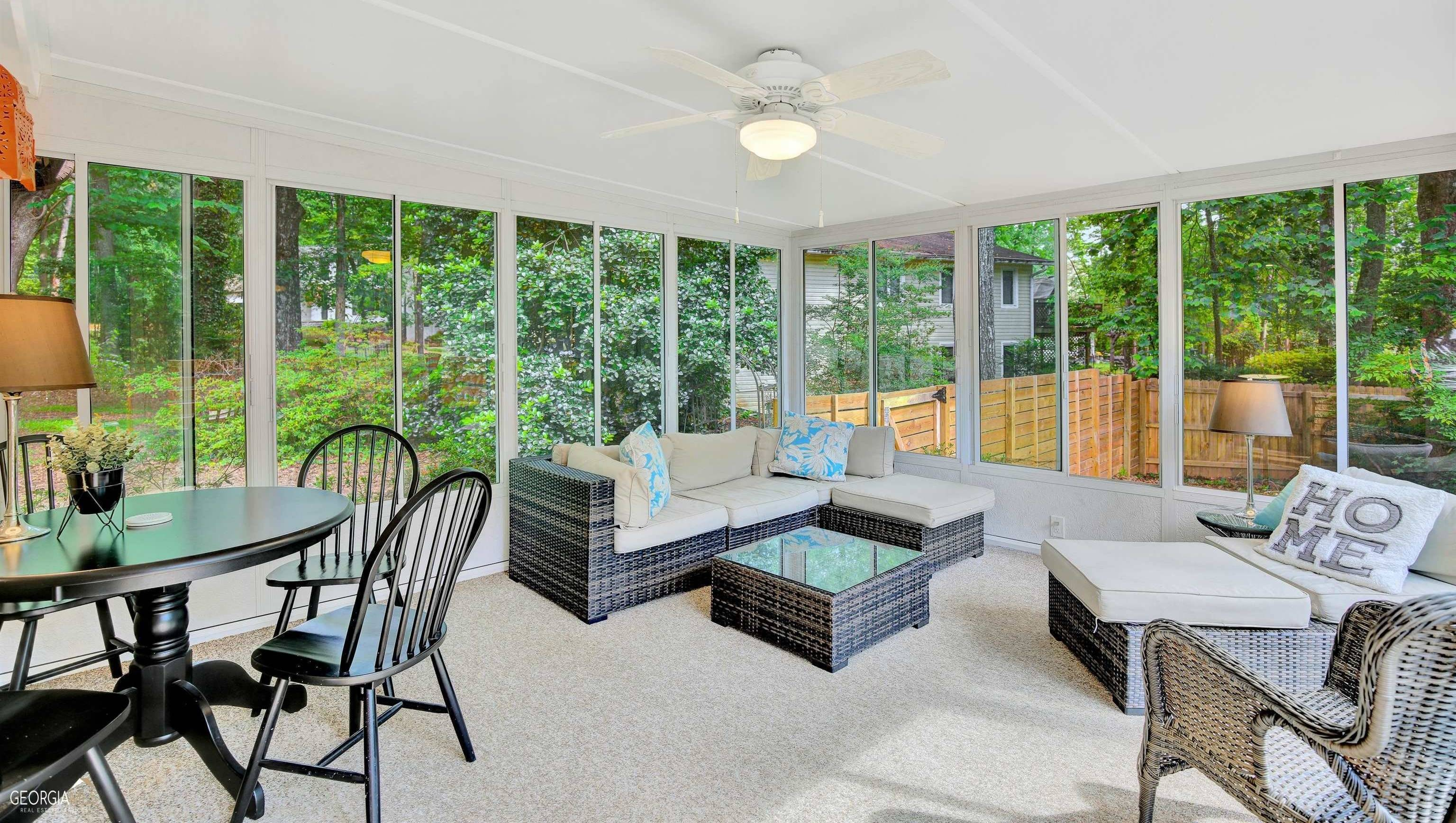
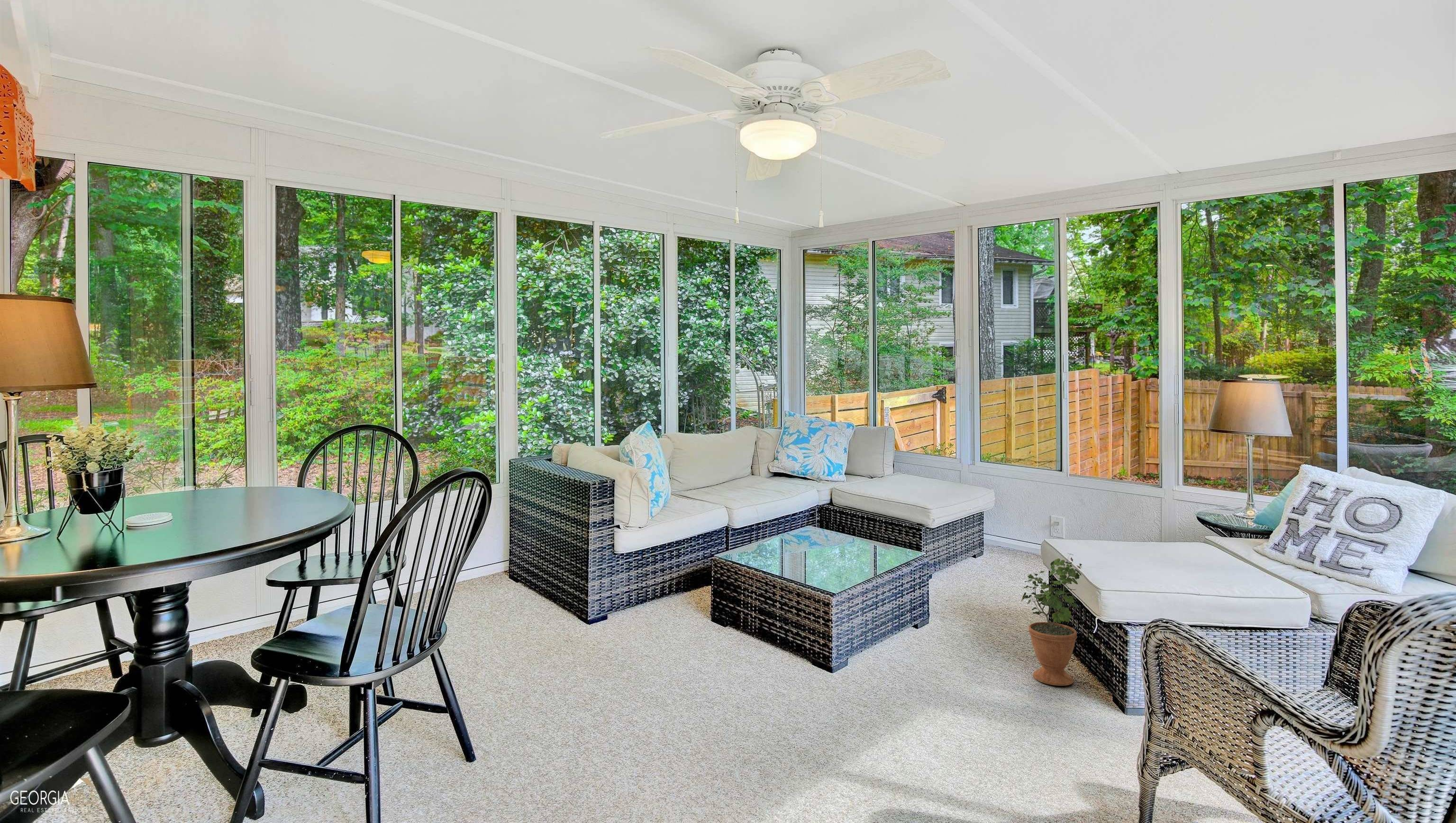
+ potted plant (1055, 615)
